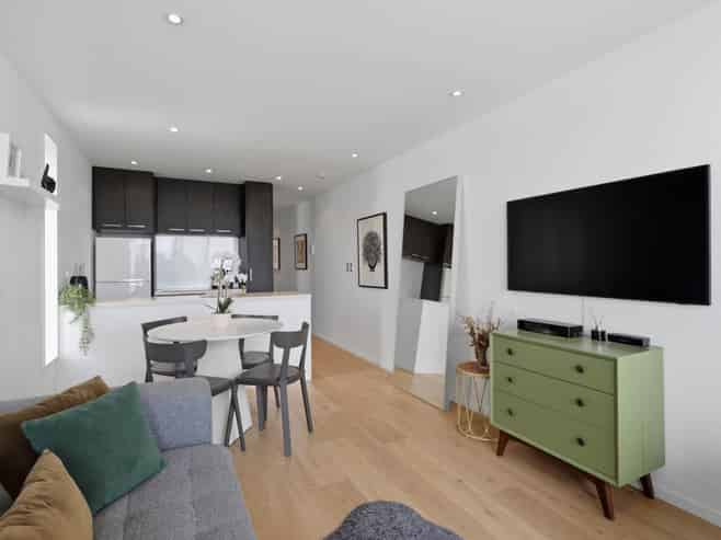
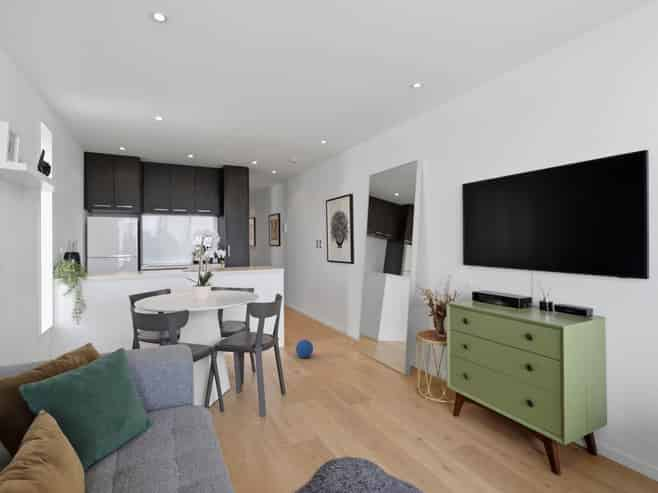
+ ball (304, 348)
